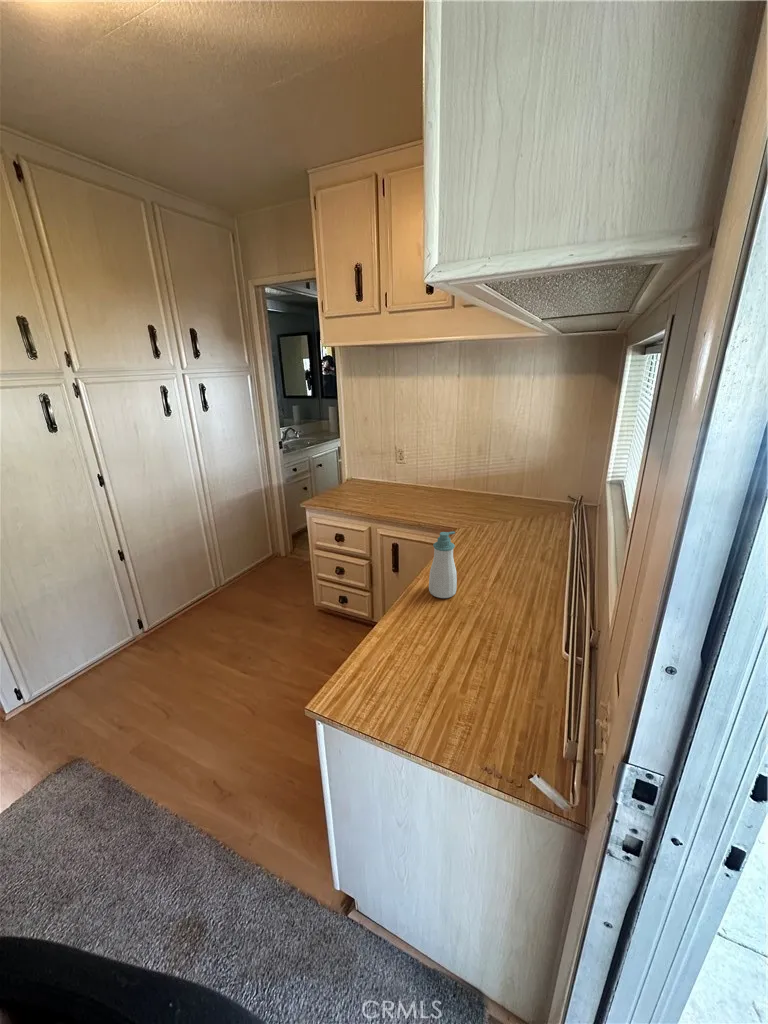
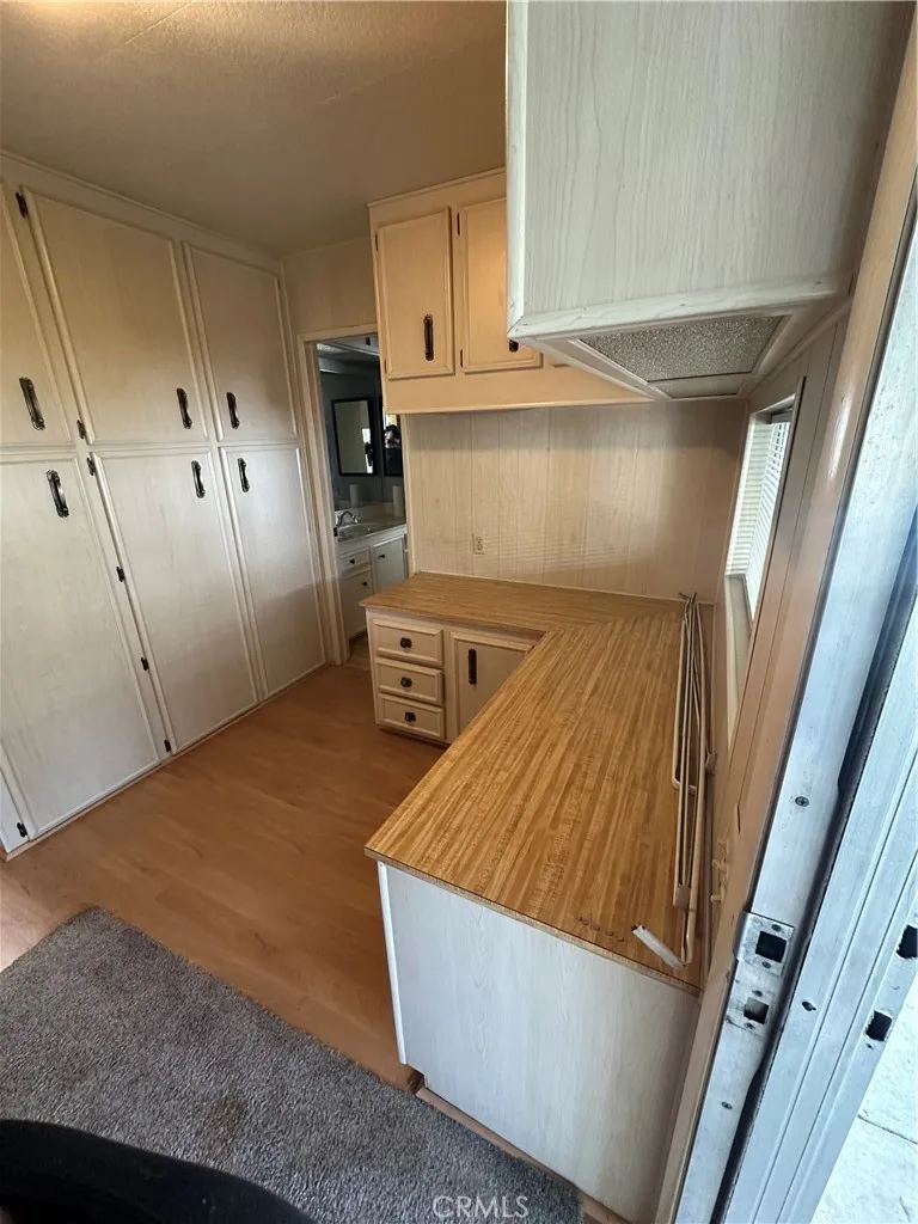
- soap bottle (443, 563)
